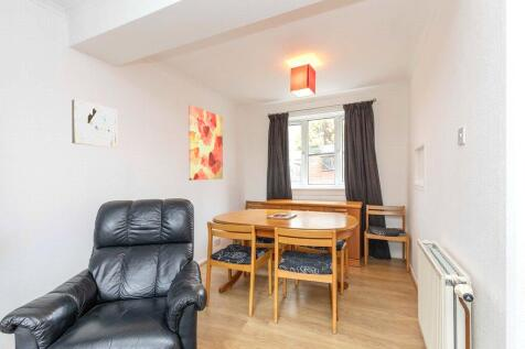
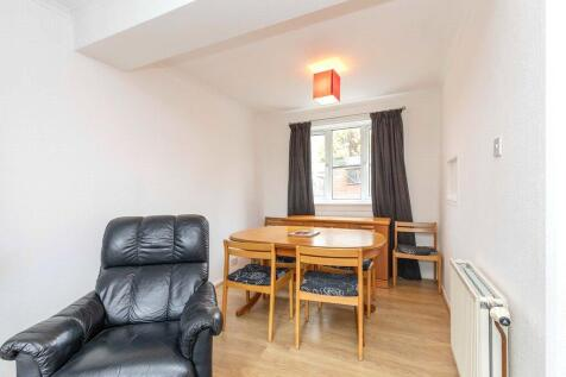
- wall art (96, 124)
- wall art (206, 145)
